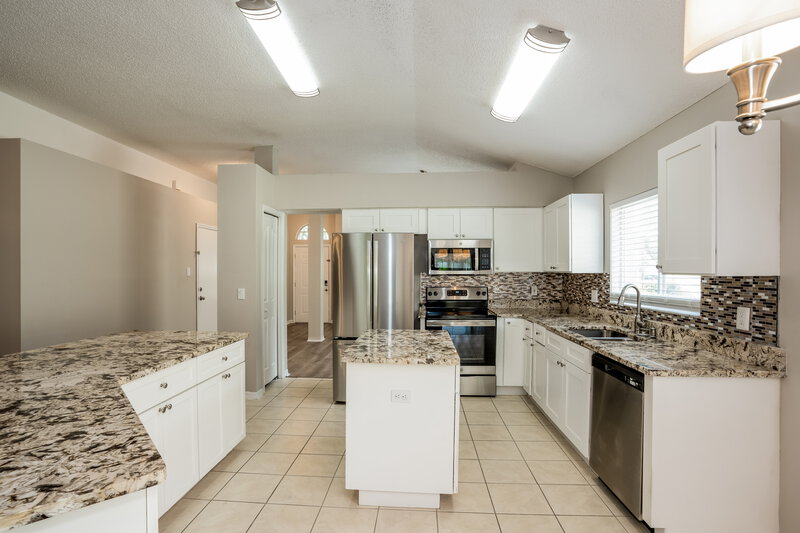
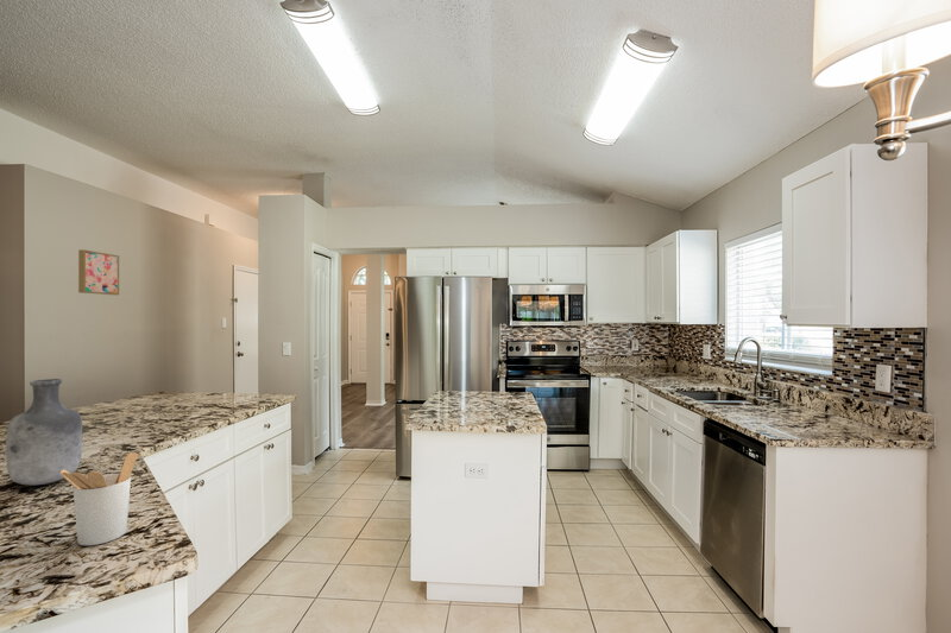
+ wall art (100, 273)
+ utensil holder (96, 499)
+ vase (45, 430)
